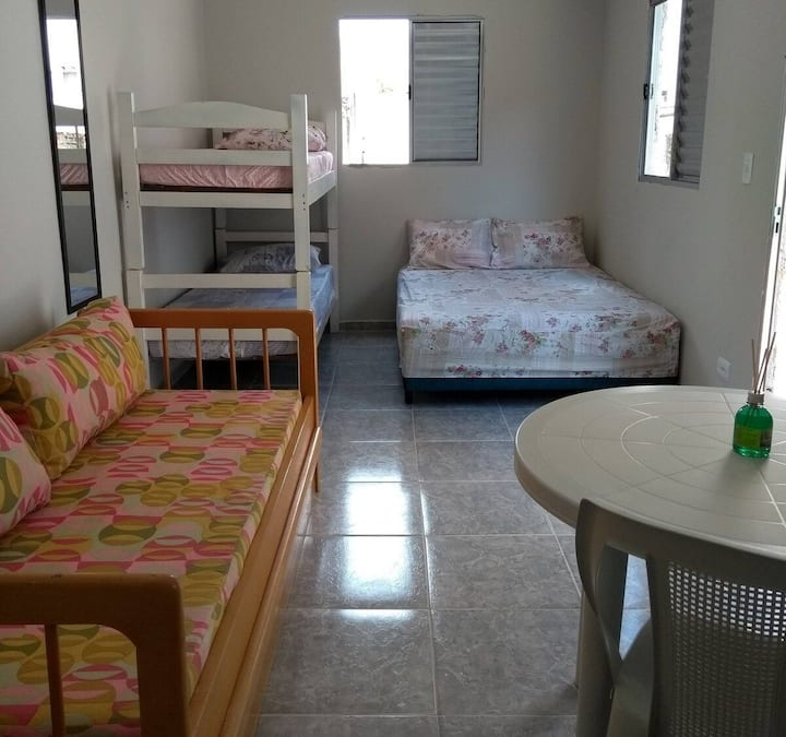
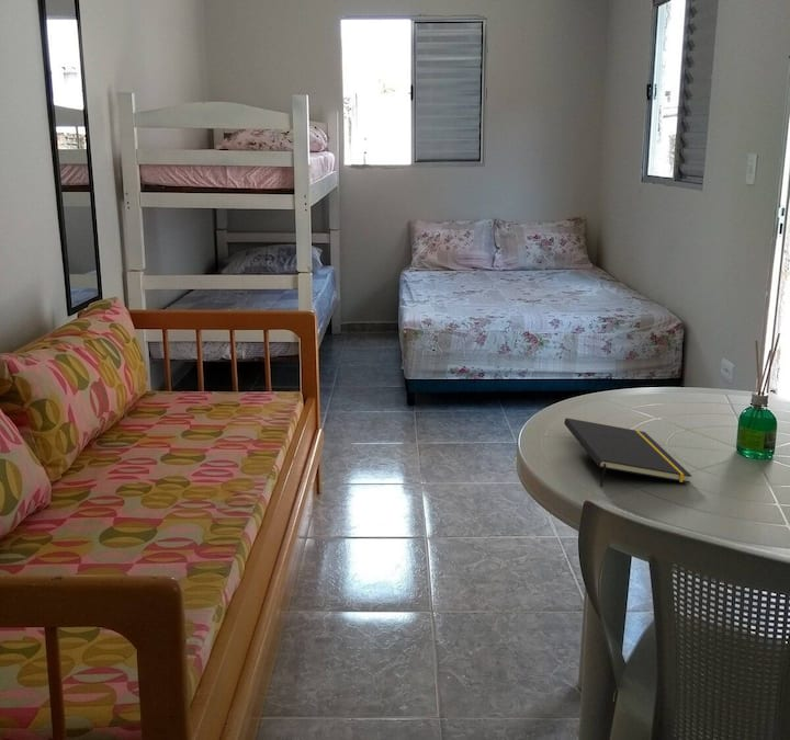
+ notepad (623, 447)
